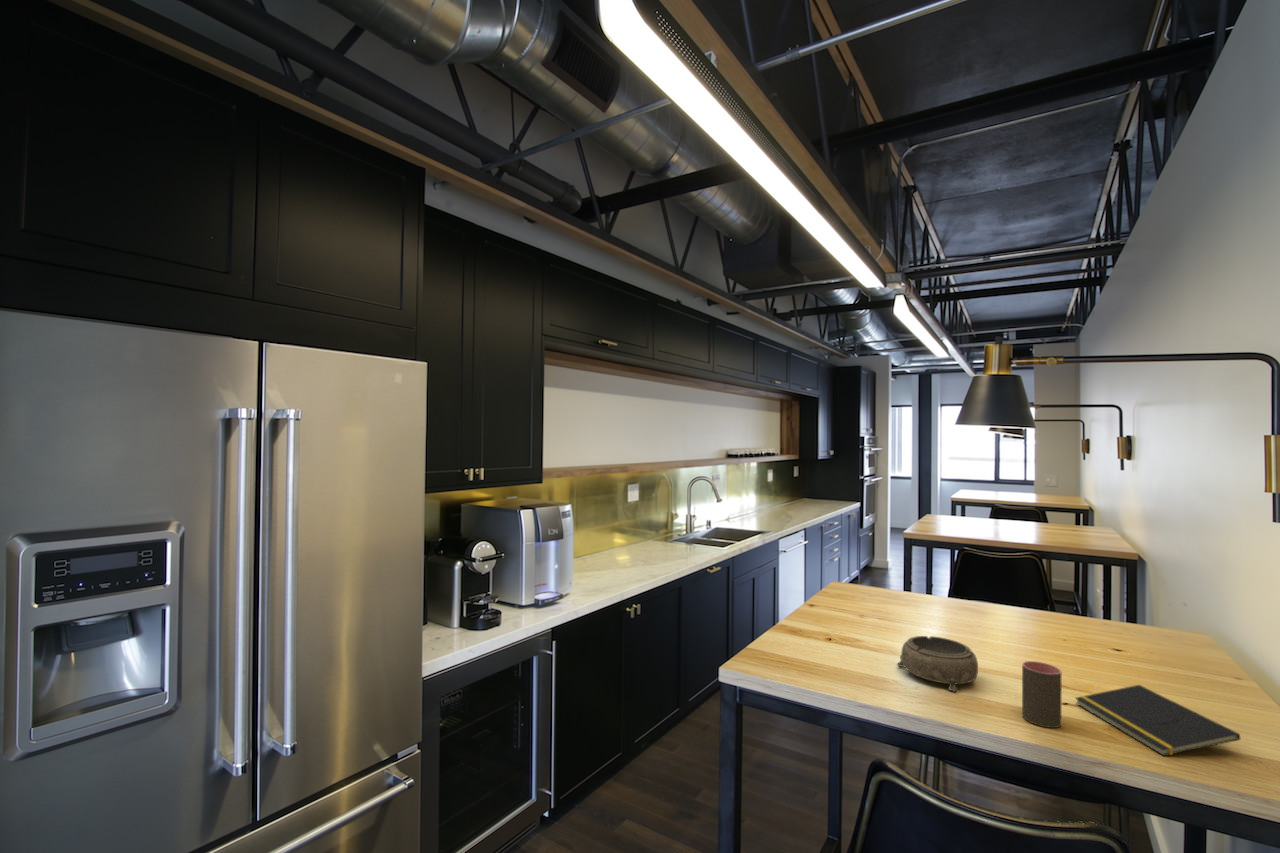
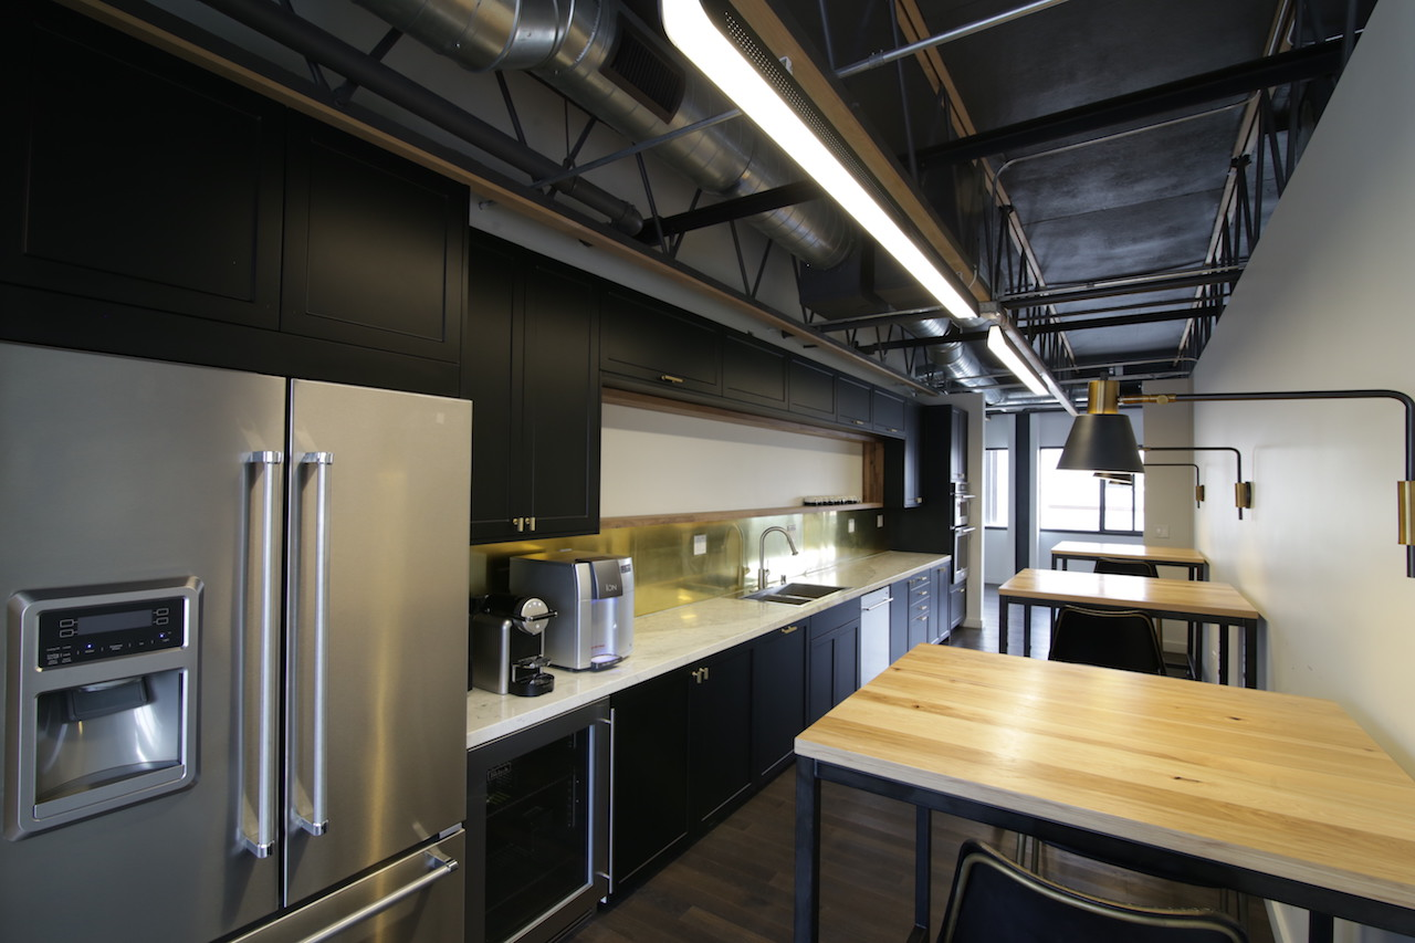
- notepad (1150, 717)
- cup (1041, 693)
- decorative bowl (940, 659)
